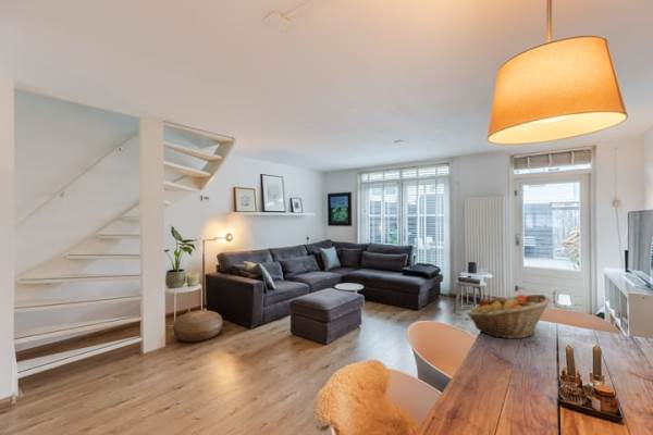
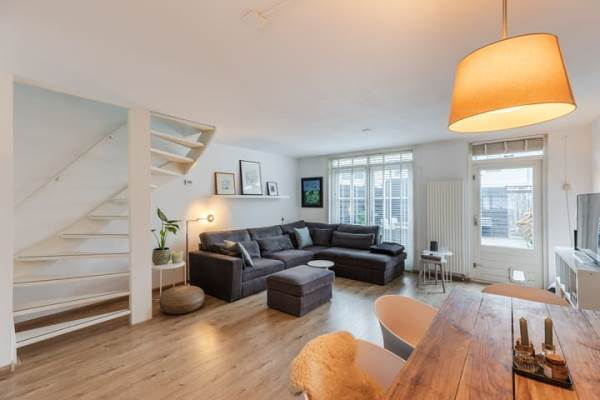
- fruit basket (507, 311)
